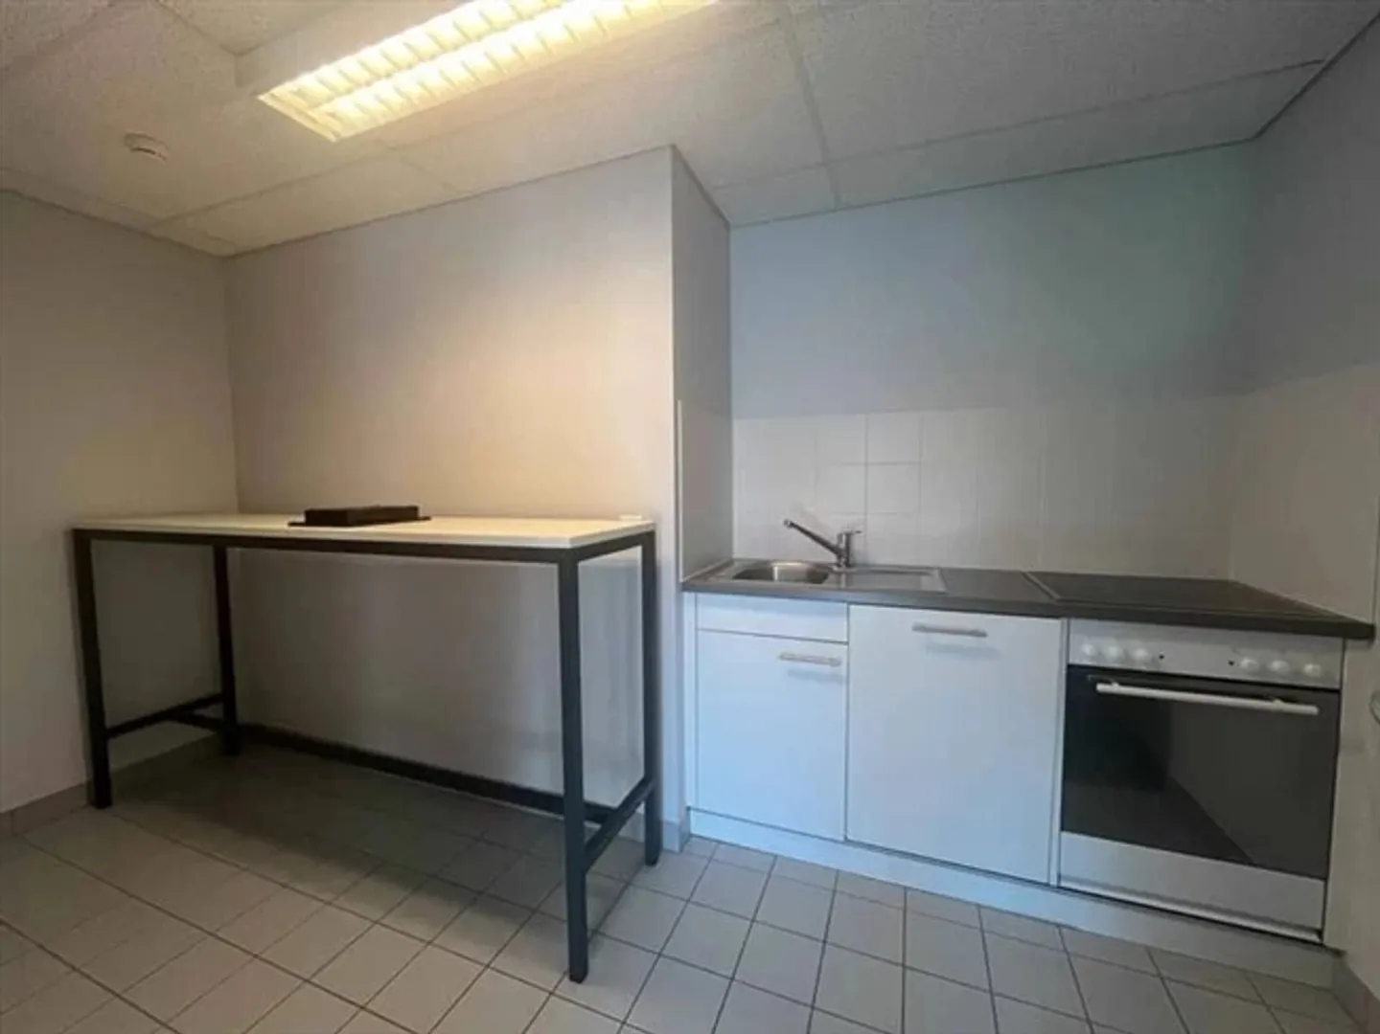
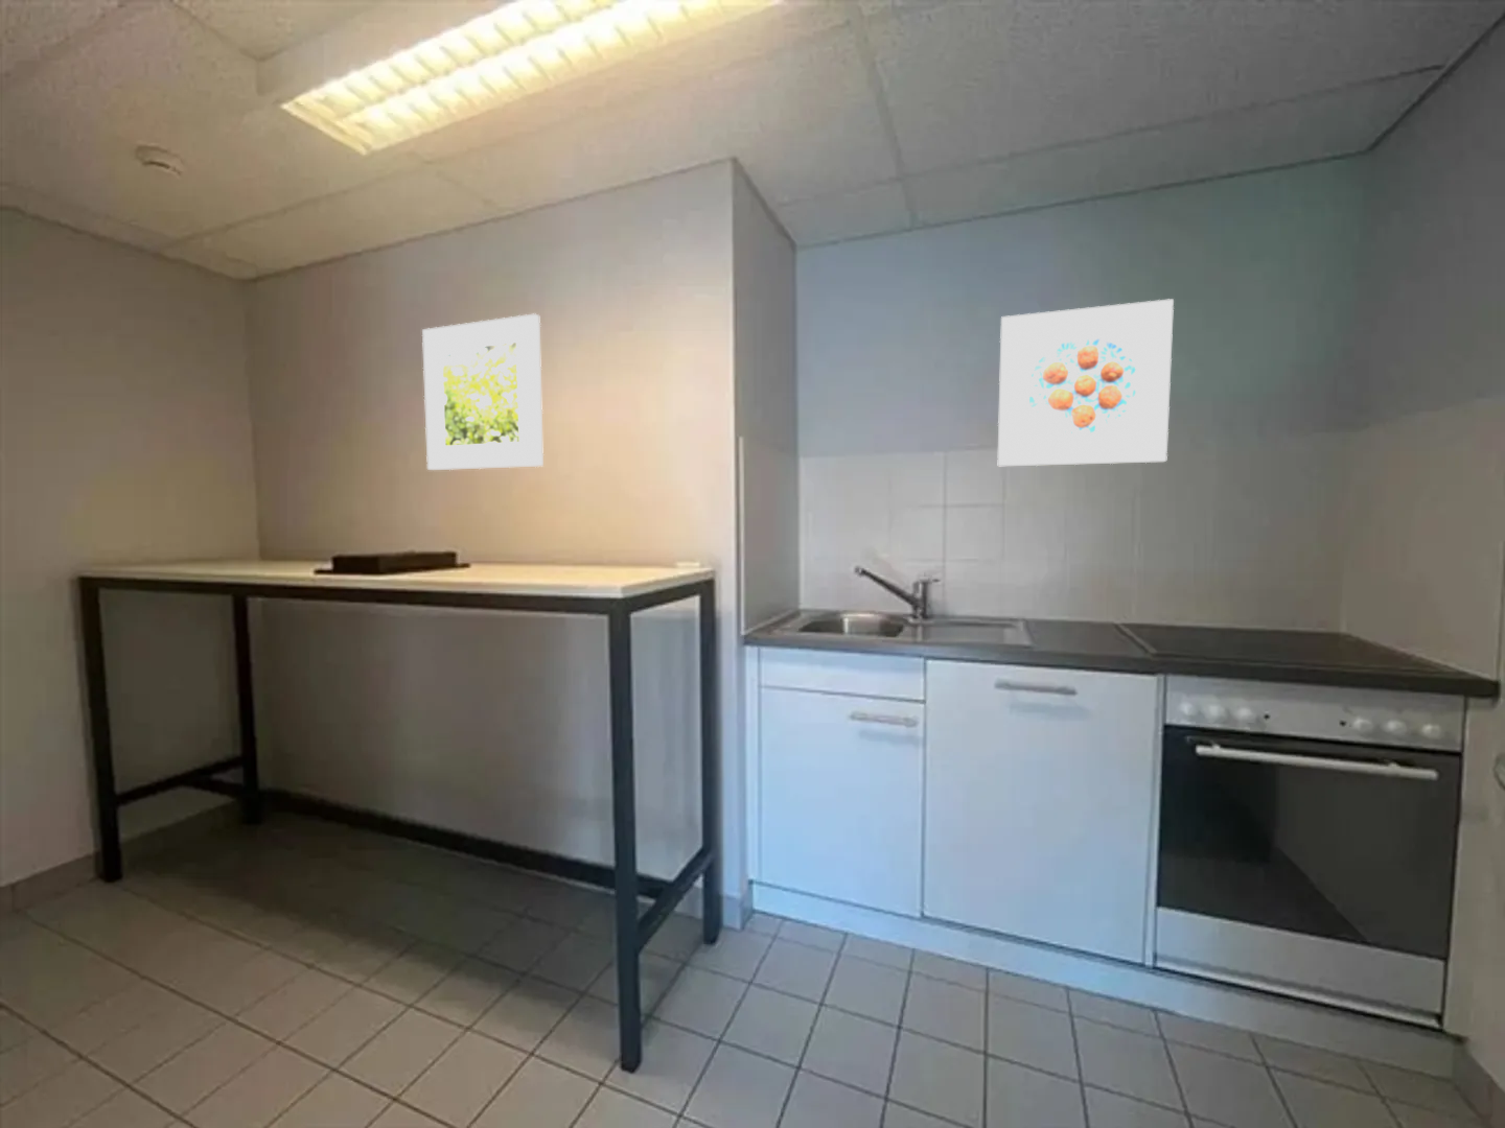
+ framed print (1081, 386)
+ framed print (481, 396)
